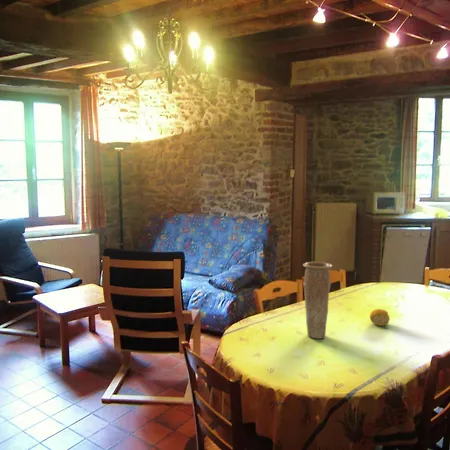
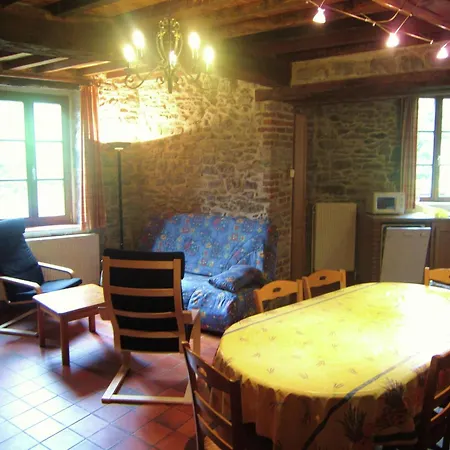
- fruit (379, 316)
- vase (316, 300)
